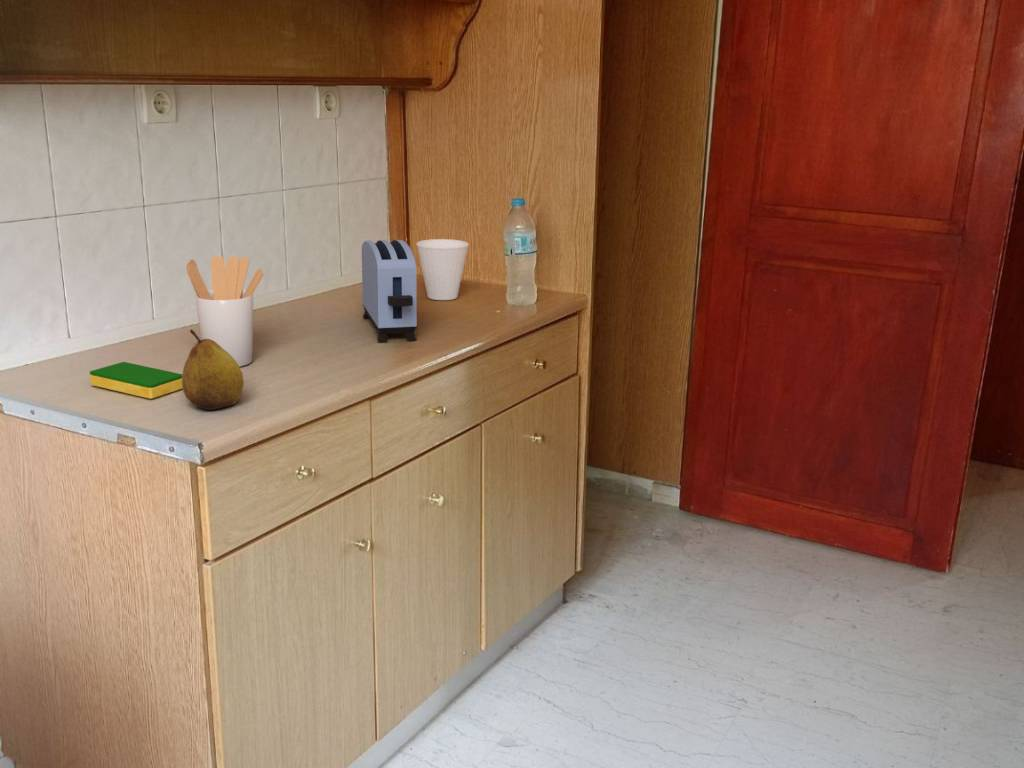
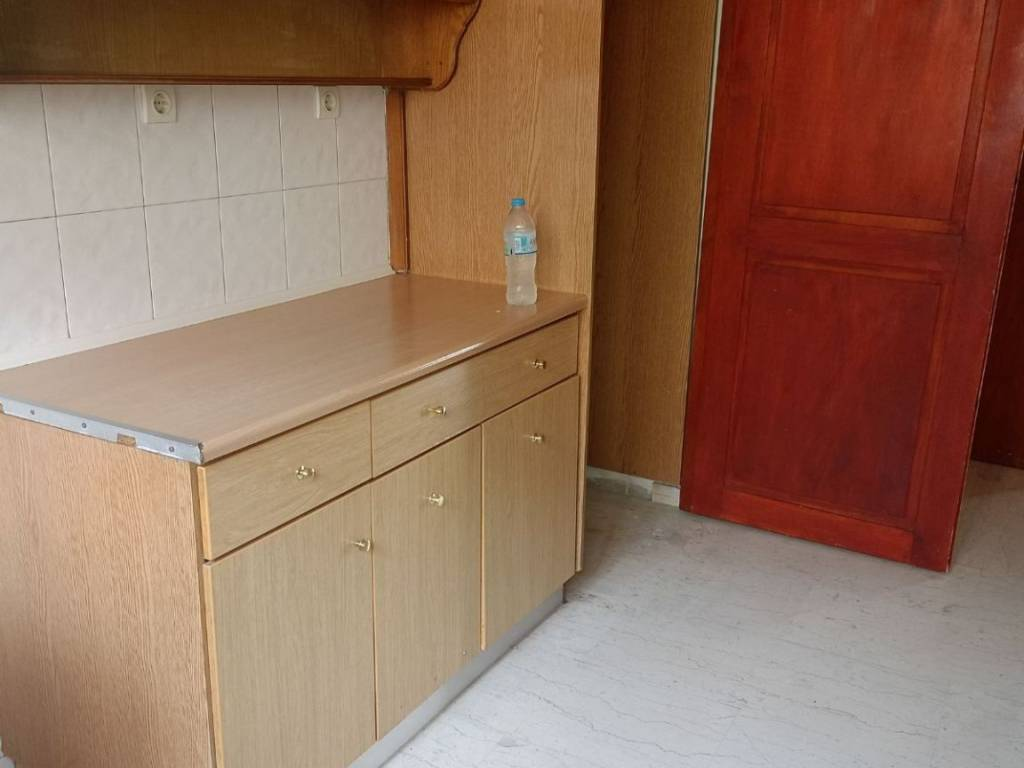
- cup (442, 270)
- dish sponge (136, 379)
- utensil holder (227, 308)
- fruit (212, 367)
- toaster (387, 285)
